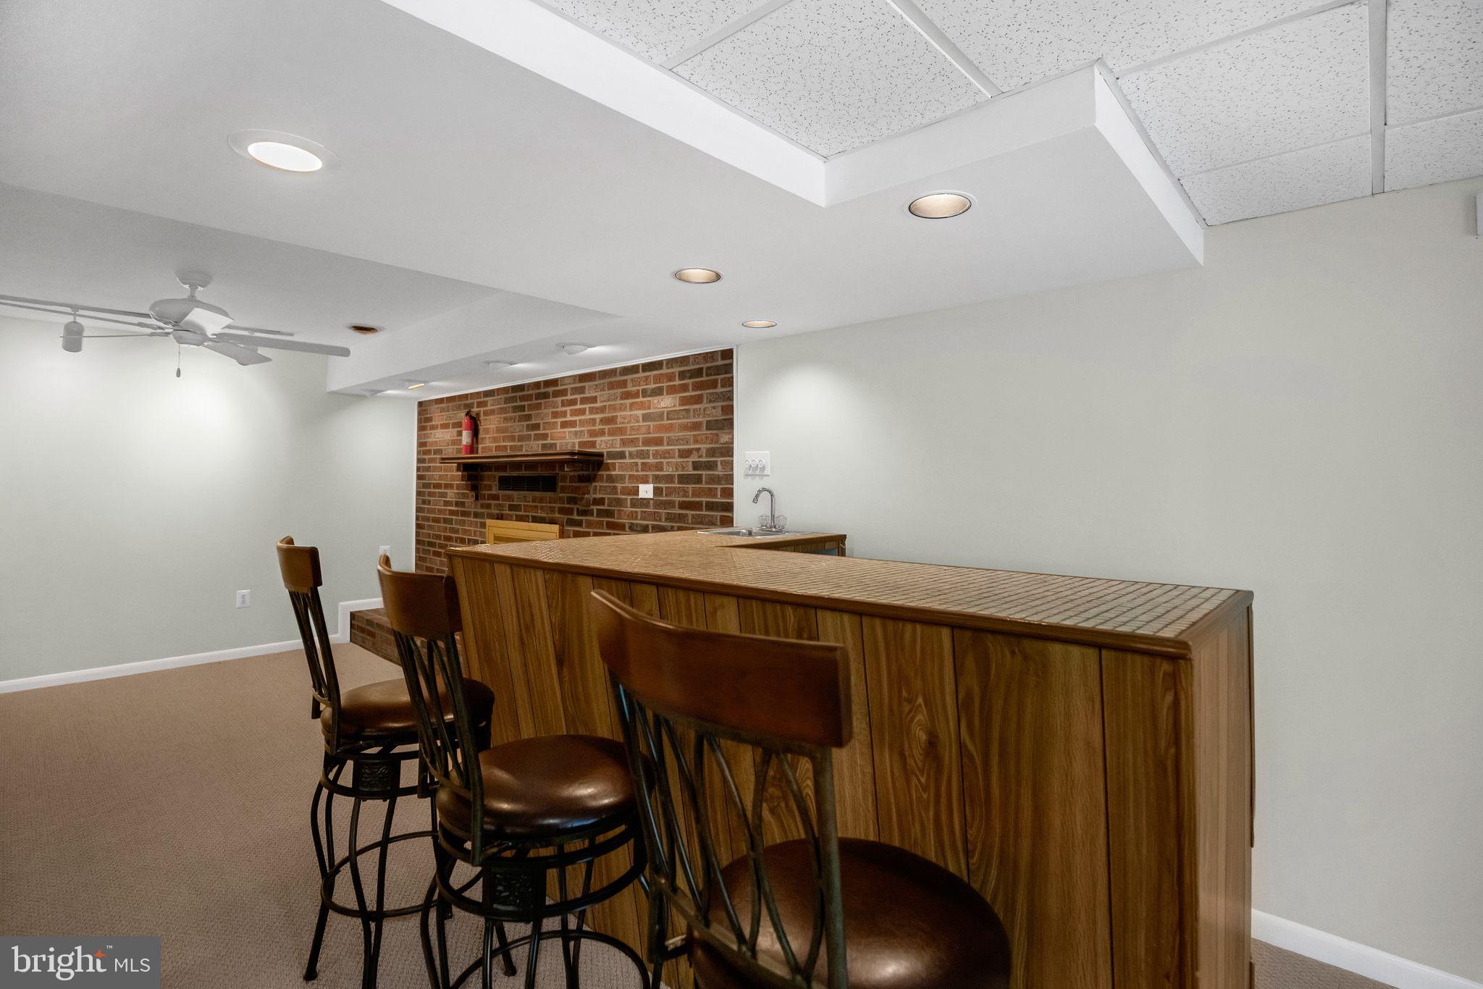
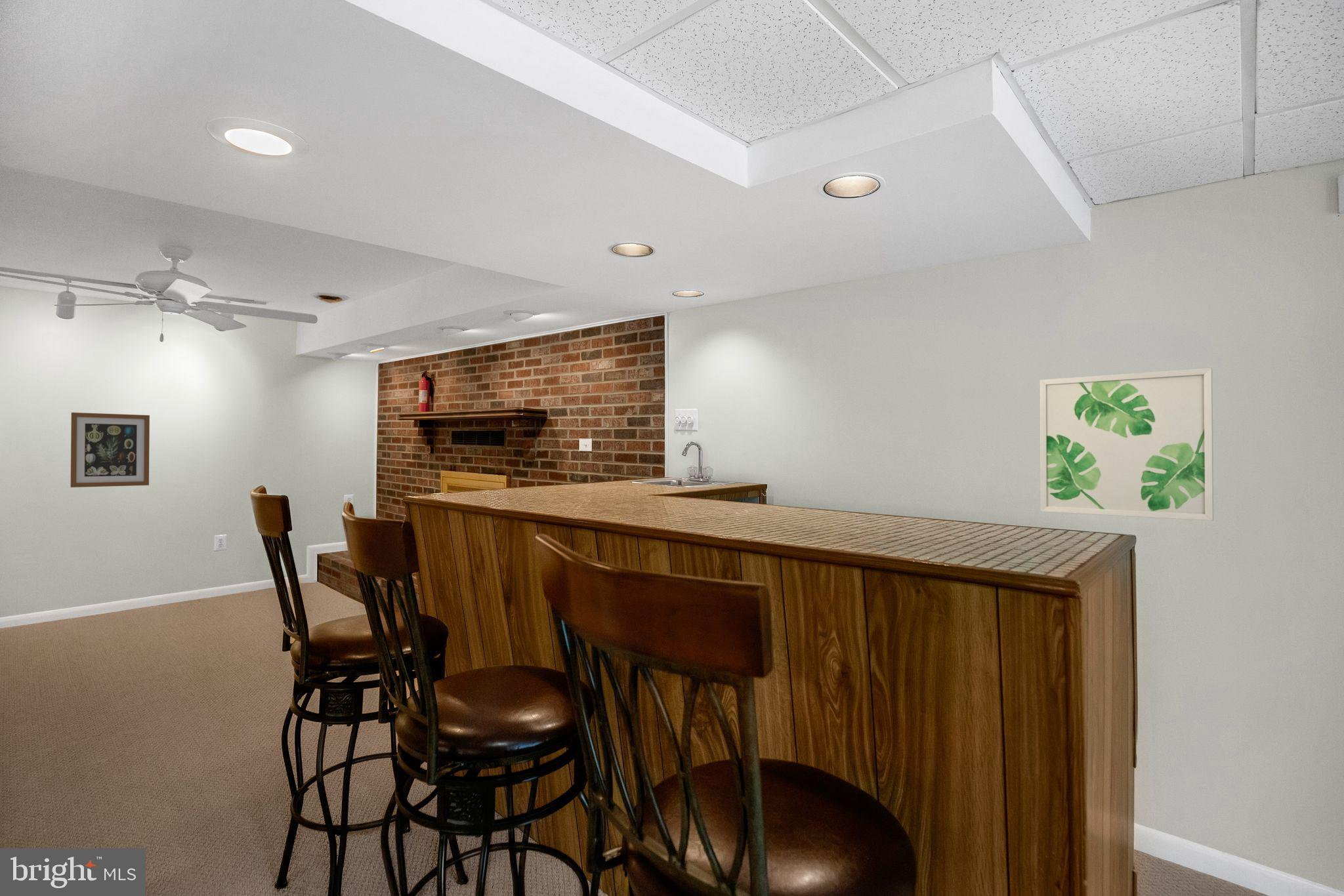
+ wall art (1120, 445)
+ wall art (111, 450)
